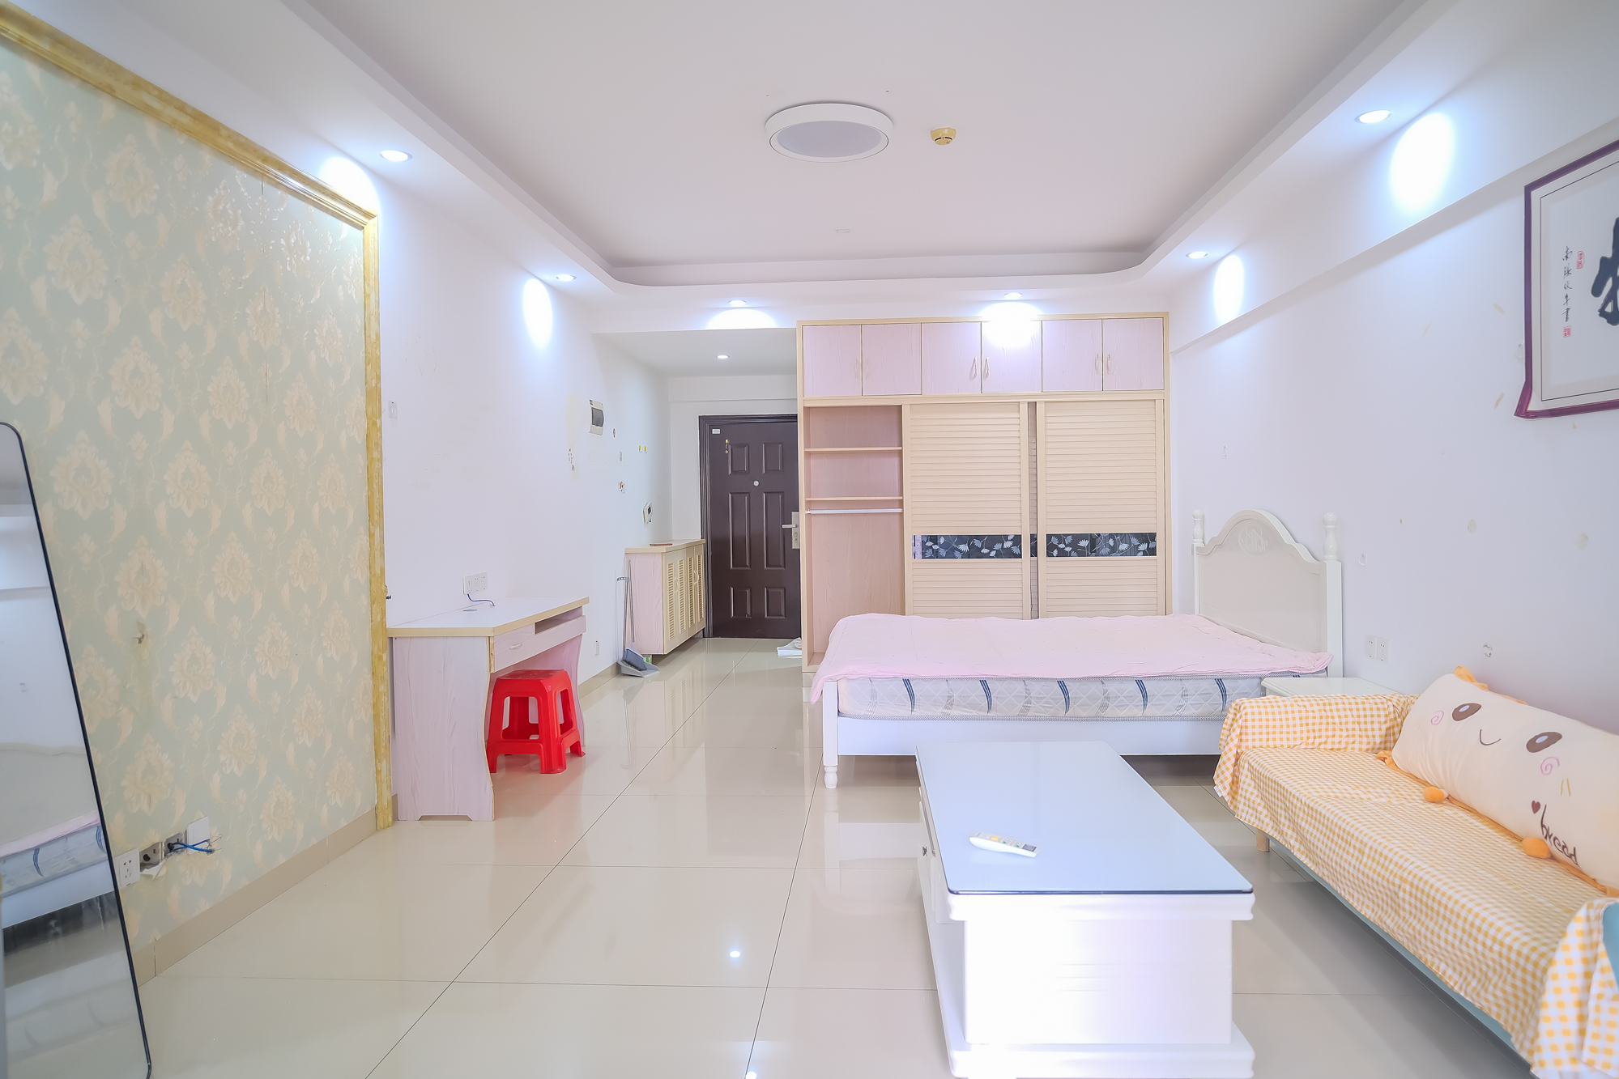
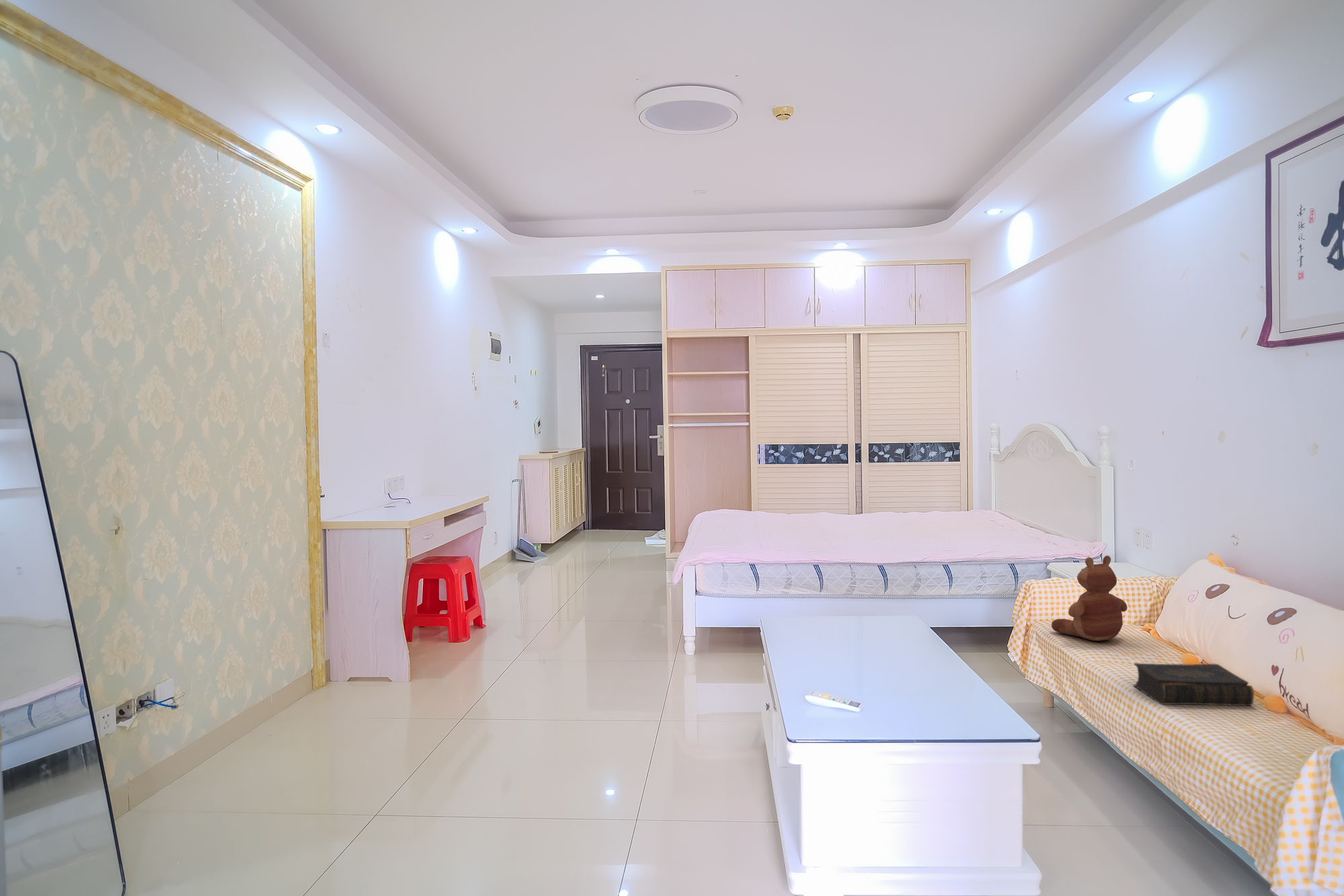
+ toy (1087, 595)
+ book (1190, 684)
